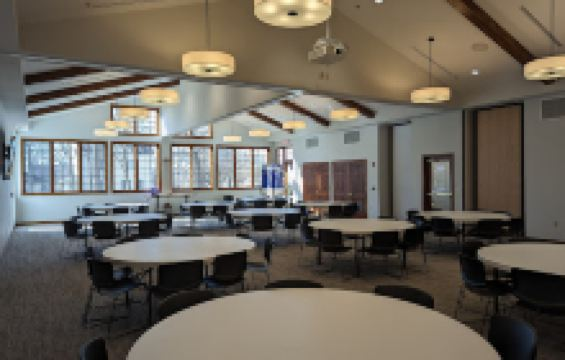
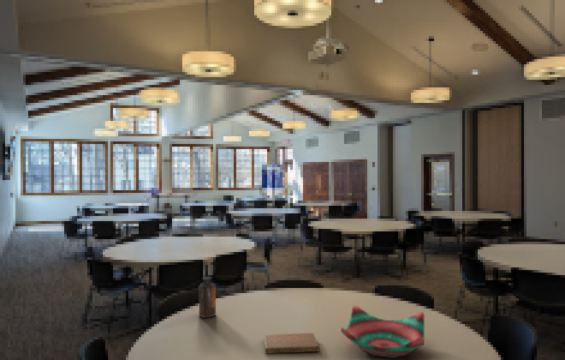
+ notebook (290, 342)
+ decorative bowl (384, 334)
+ bottle (207, 296)
